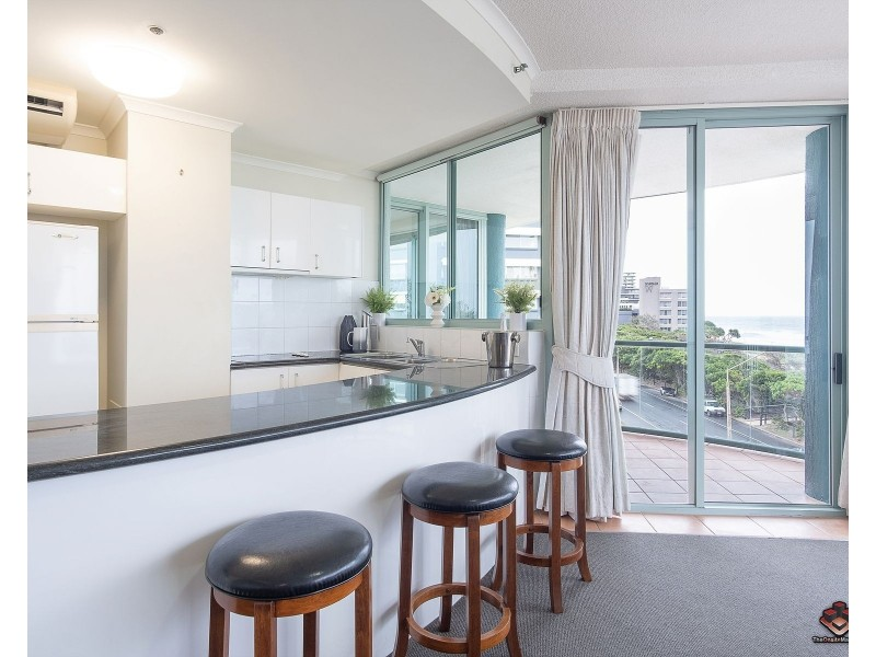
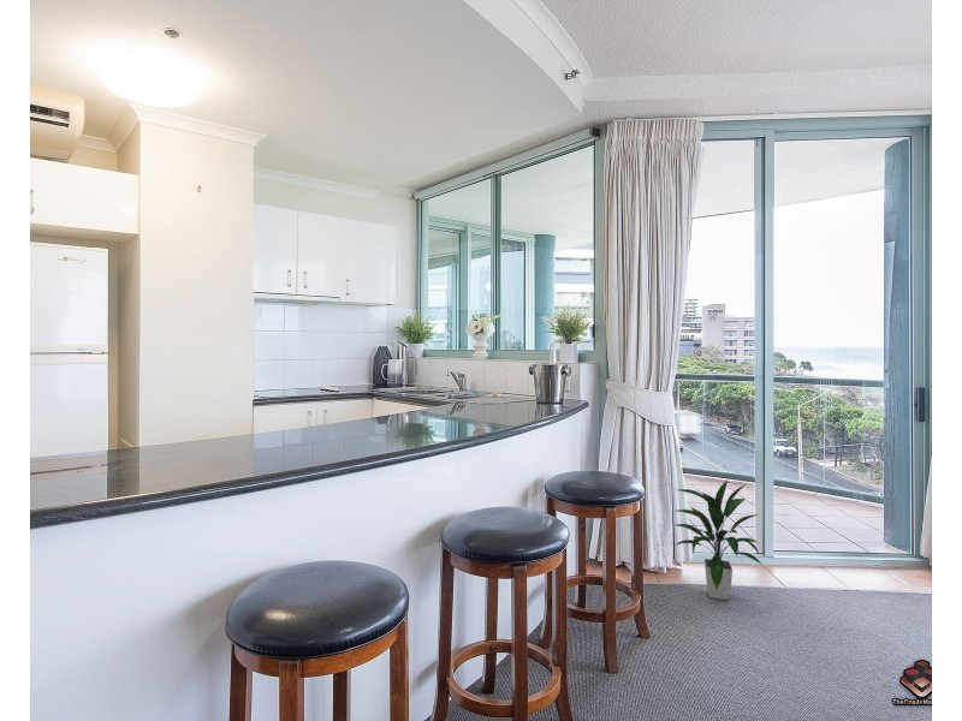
+ indoor plant (715, 537)
